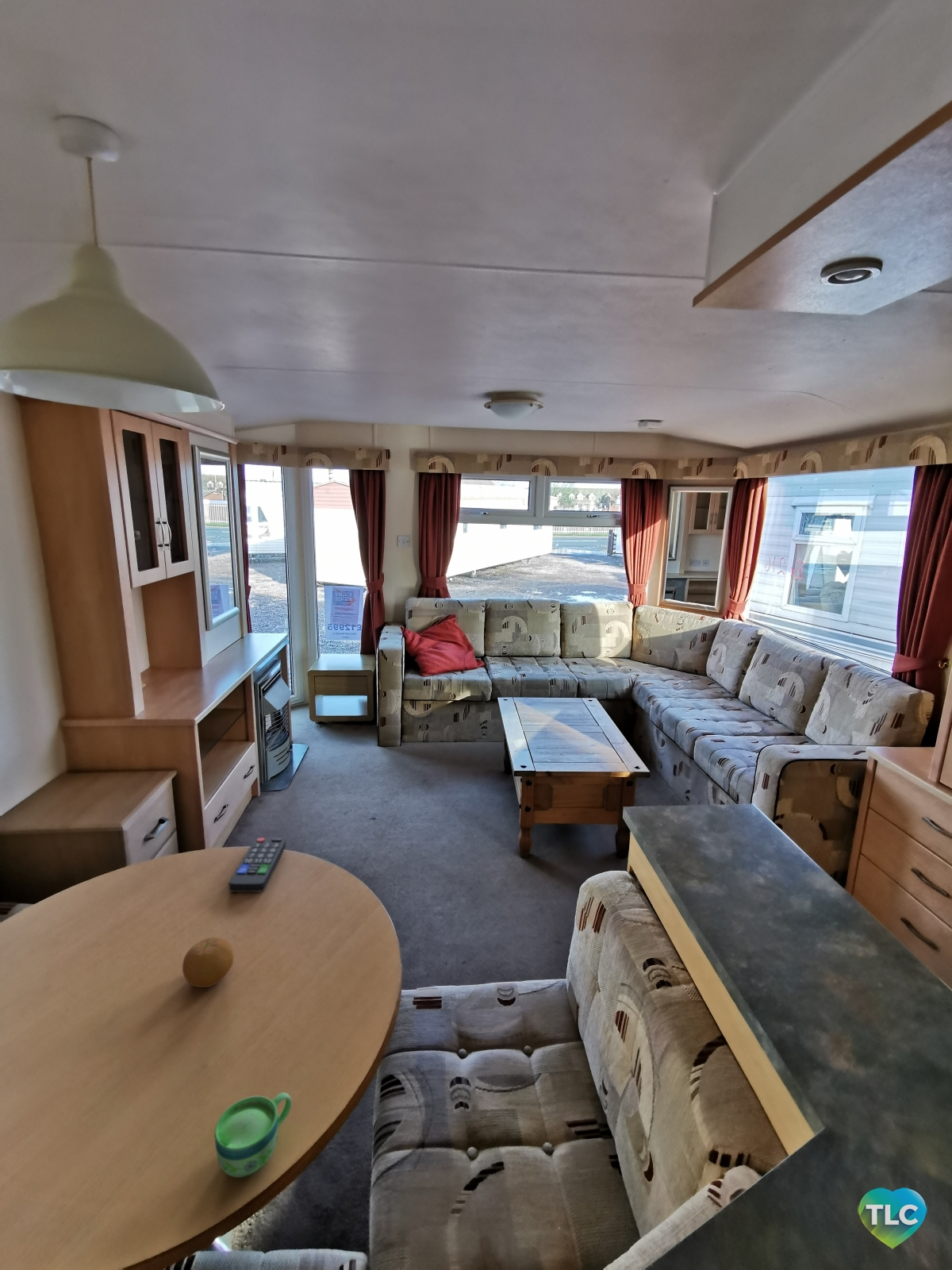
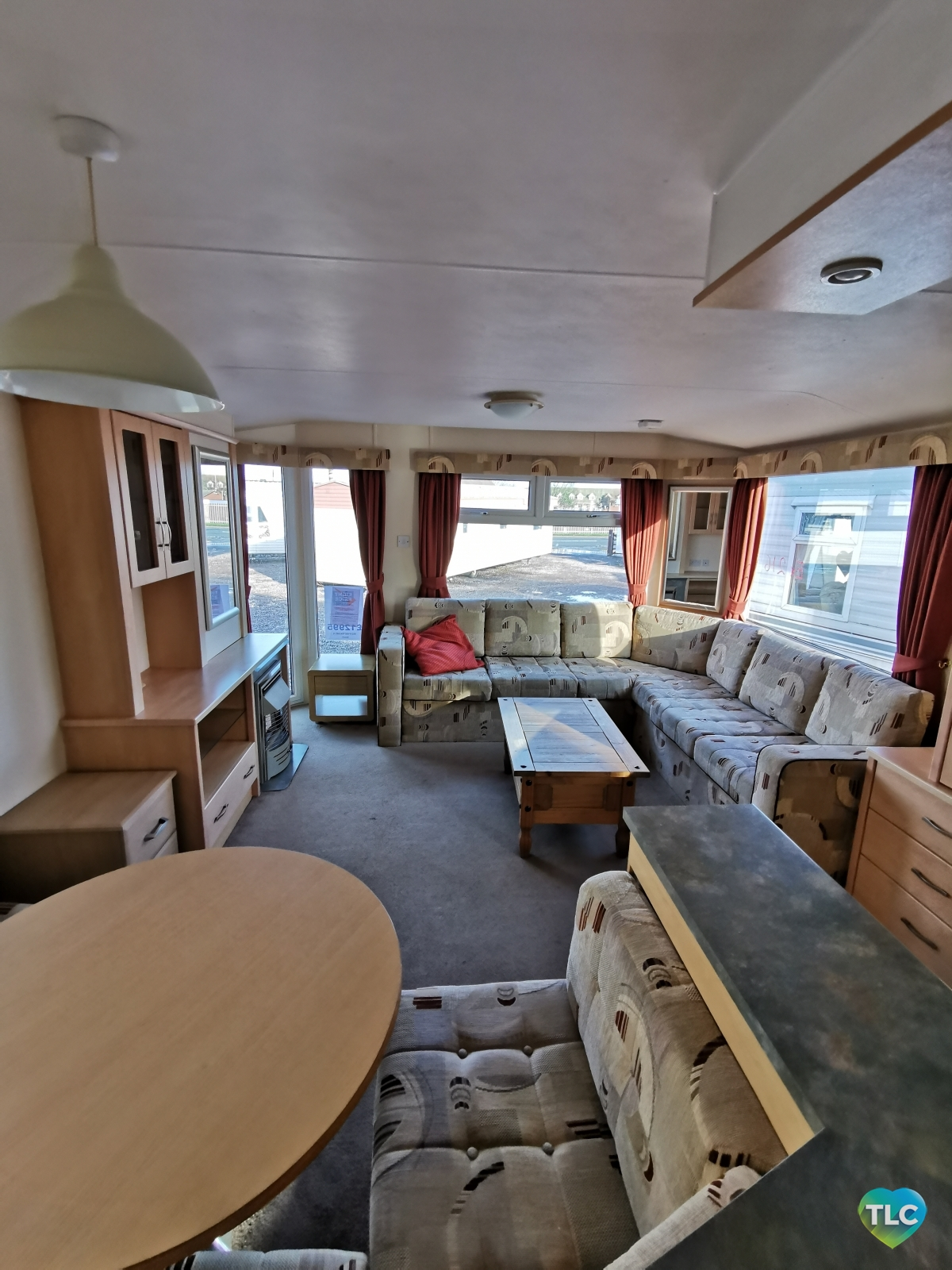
- cup (255, 1130)
- fruit (208, 961)
- remote control (259, 862)
